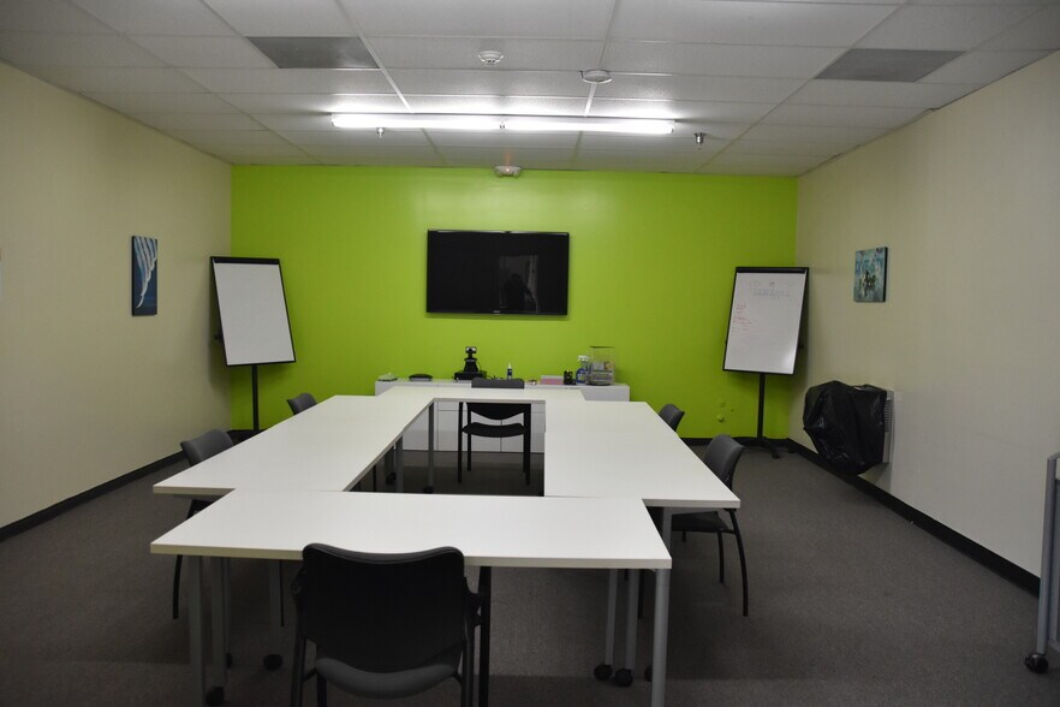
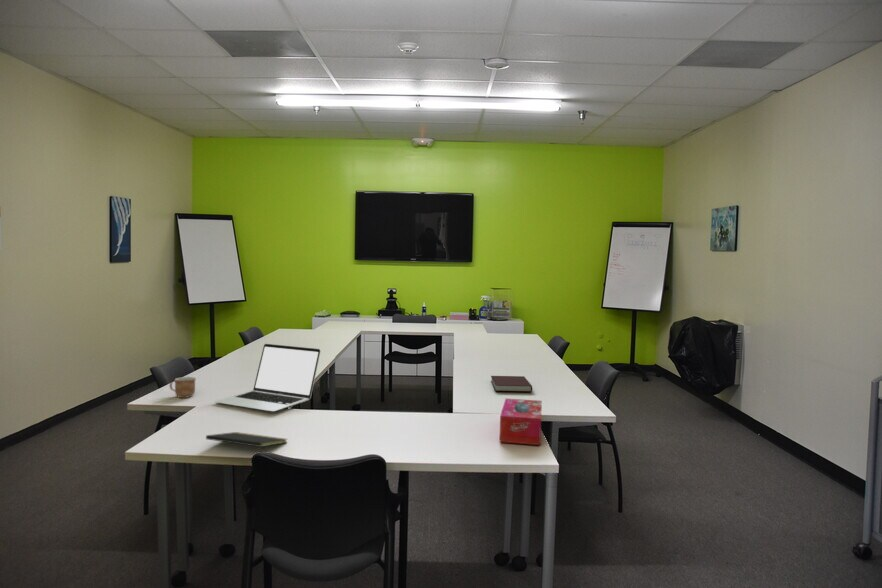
+ tissue box (521, 420)
+ notepad (247, 439)
+ mug (182, 387)
+ laptop (268, 375)
+ notebook (510, 383)
